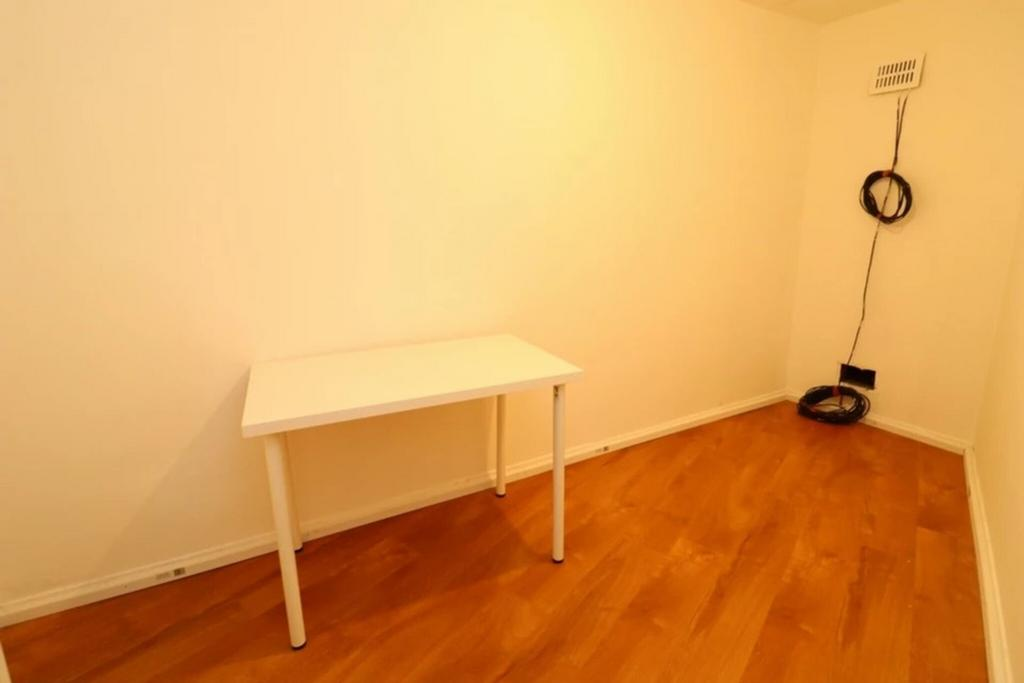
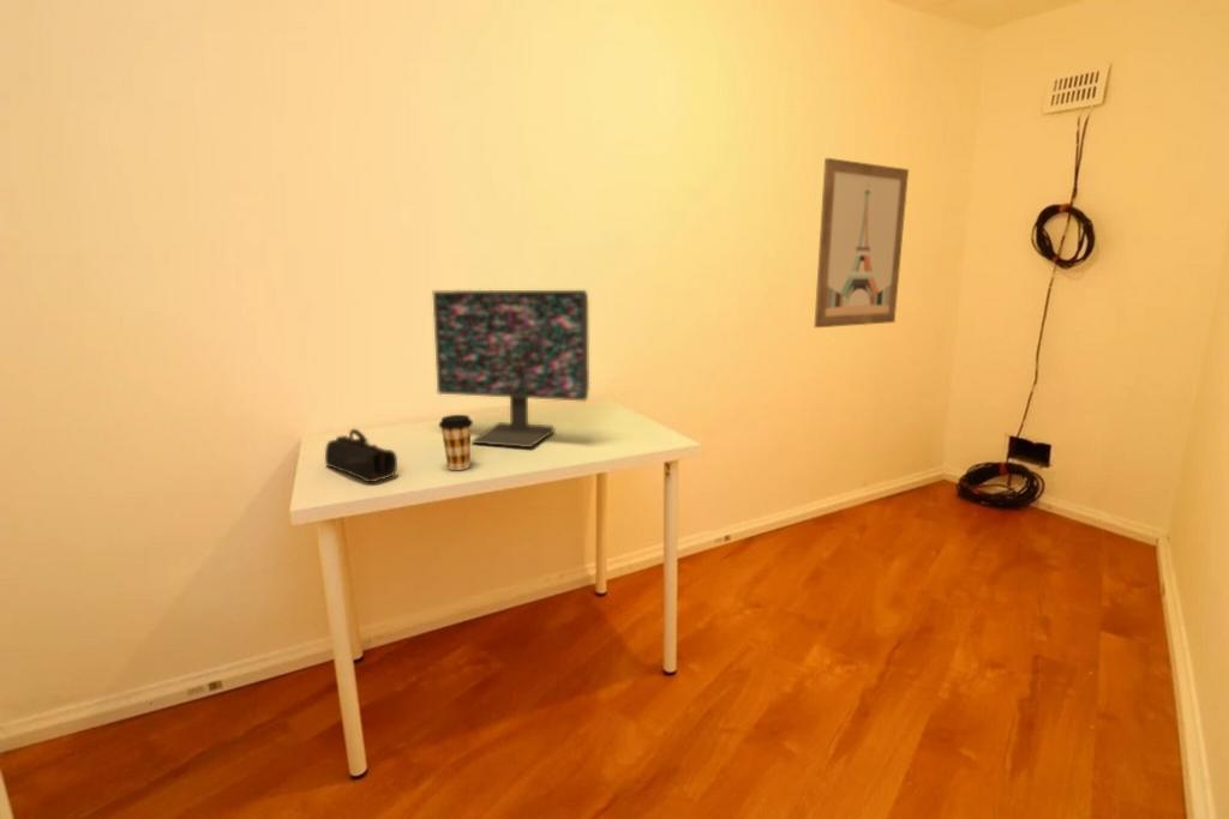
+ wall art (862, 246)
+ pencil case (359, 450)
+ computer monitor (510, 366)
+ coffee cup (457, 442)
